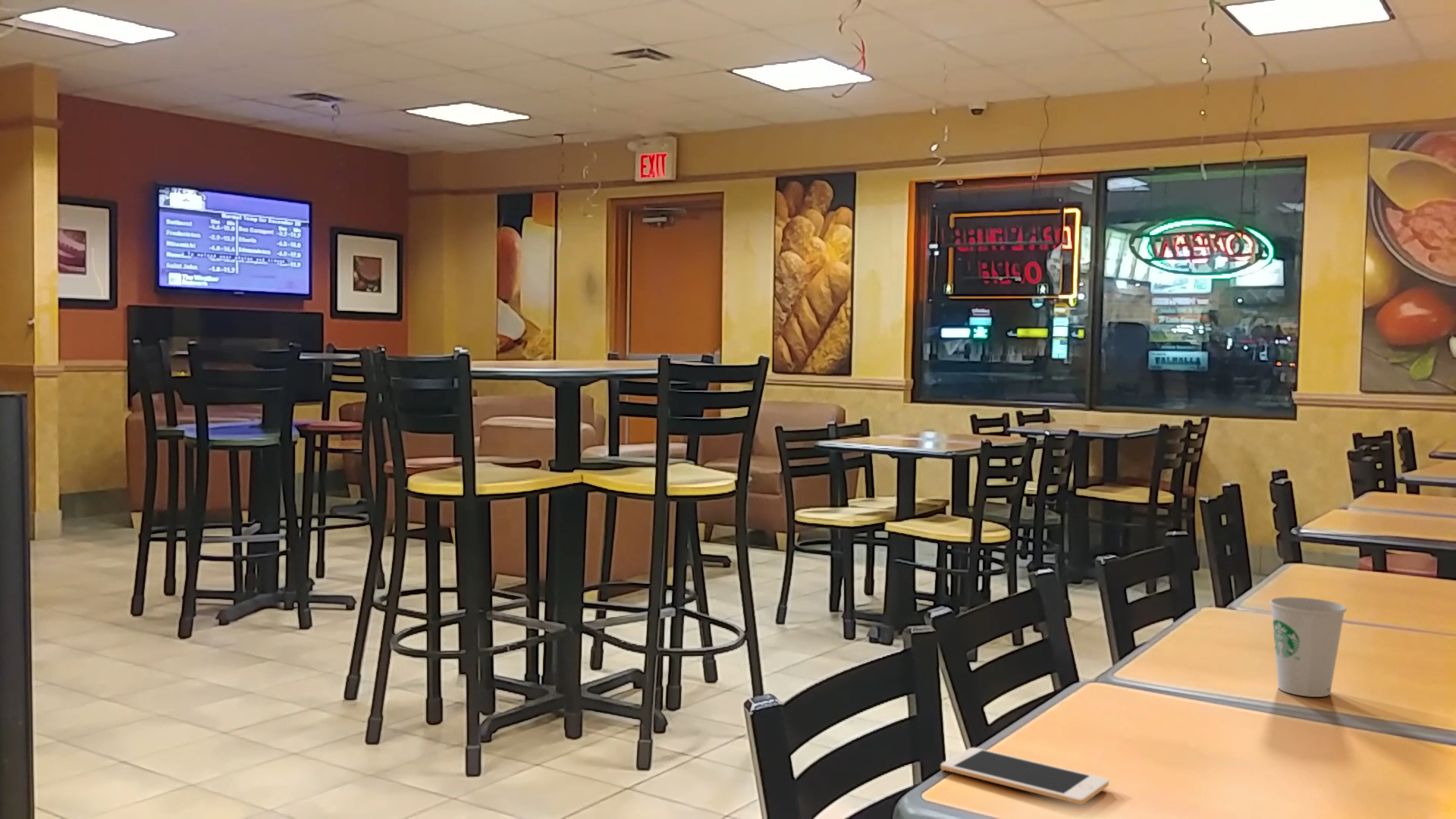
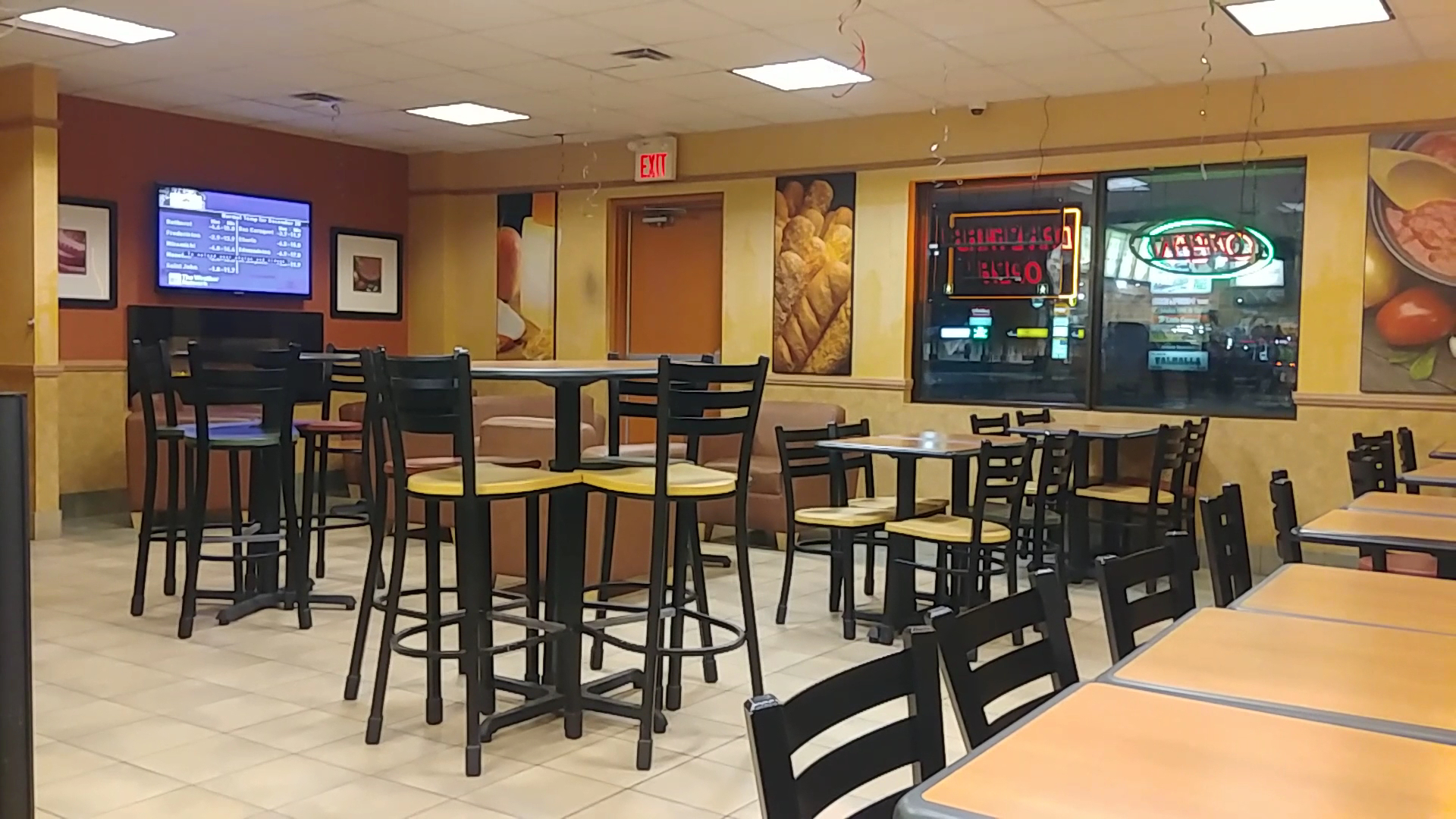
- paper cup (1305, 647)
- cell phone (1023, 774)
